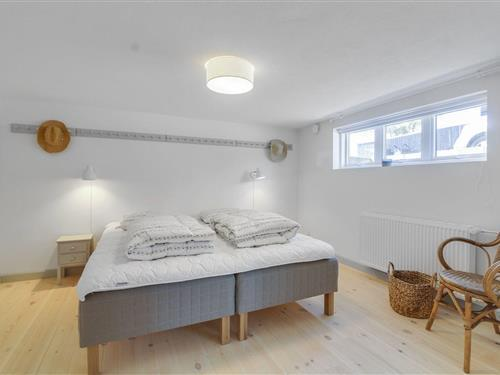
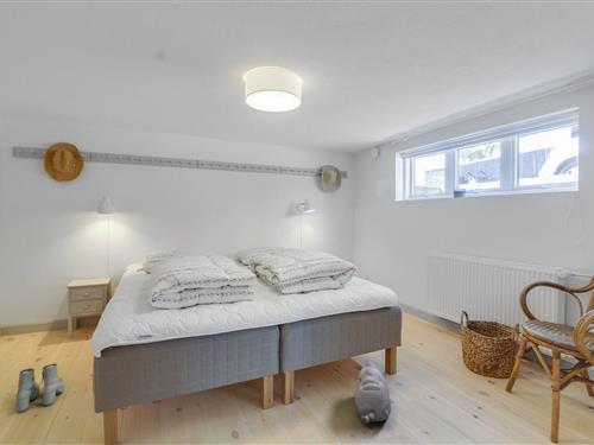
+ boots (42, 381)
+ plush toy (372, 393)
